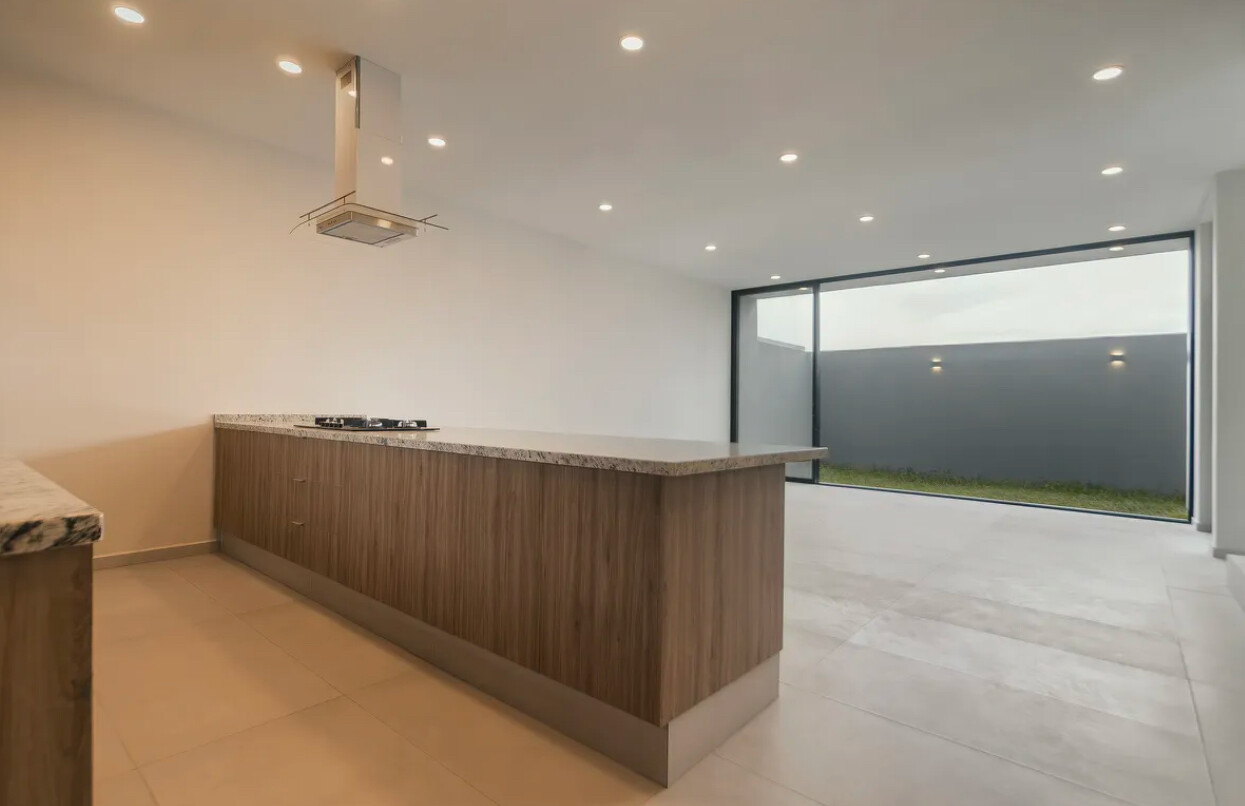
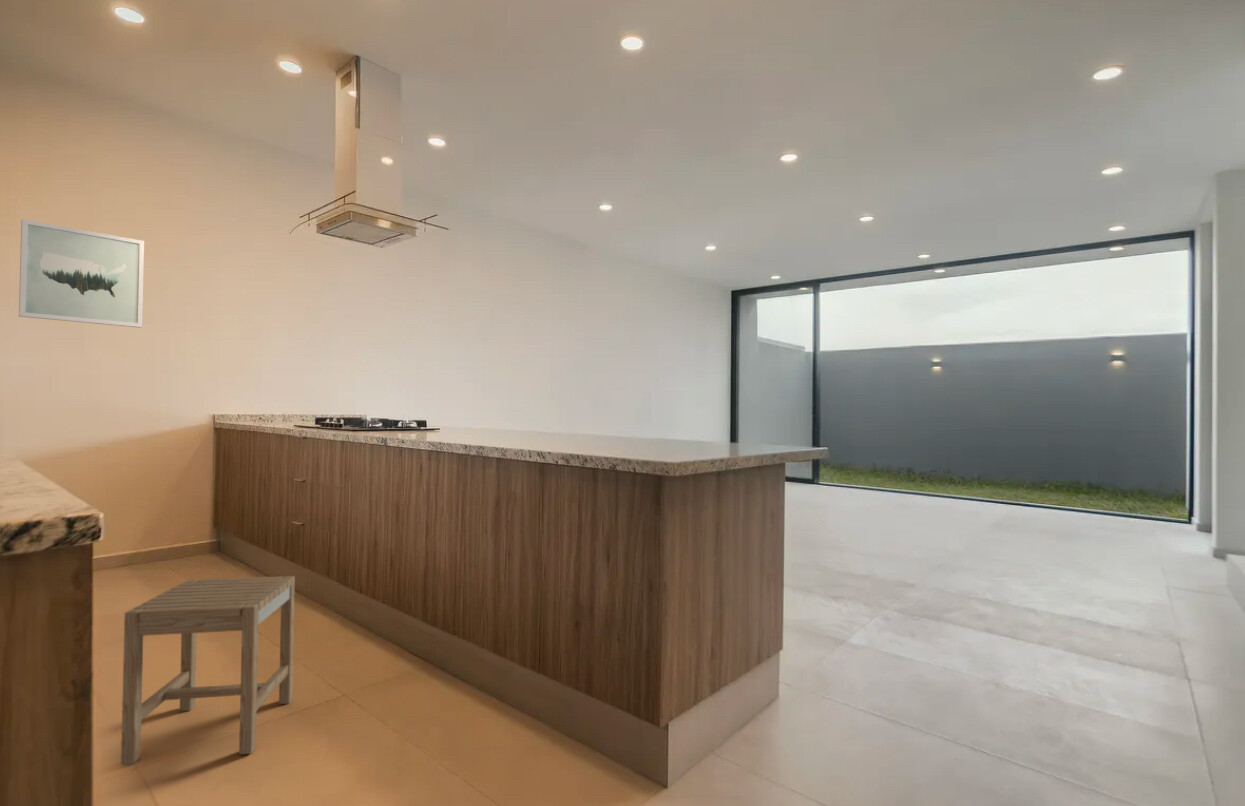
+ wall art (84, 276)
+ stool (195, 660)
